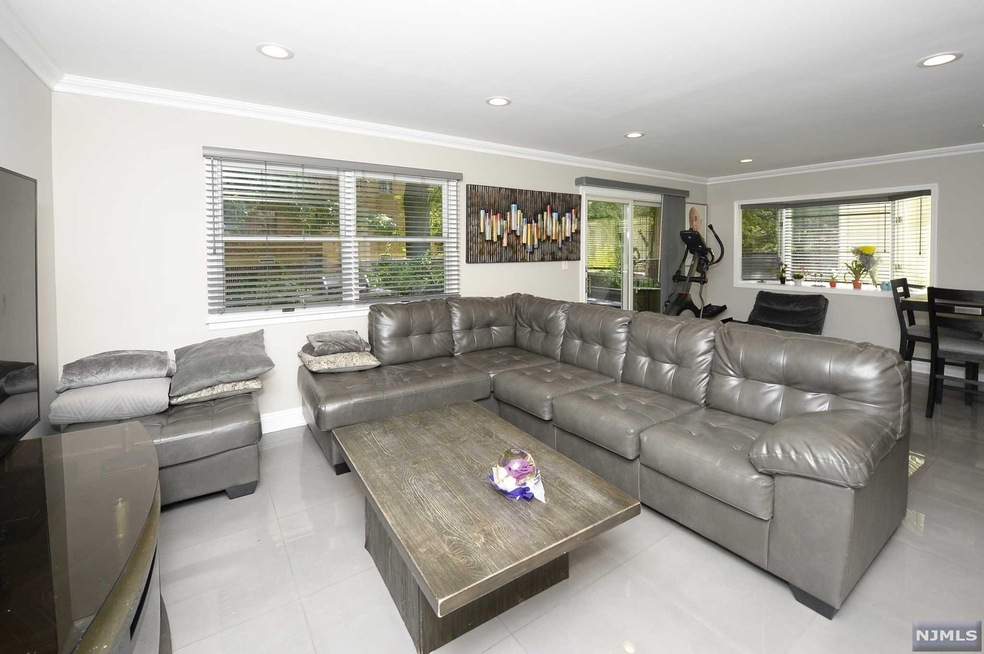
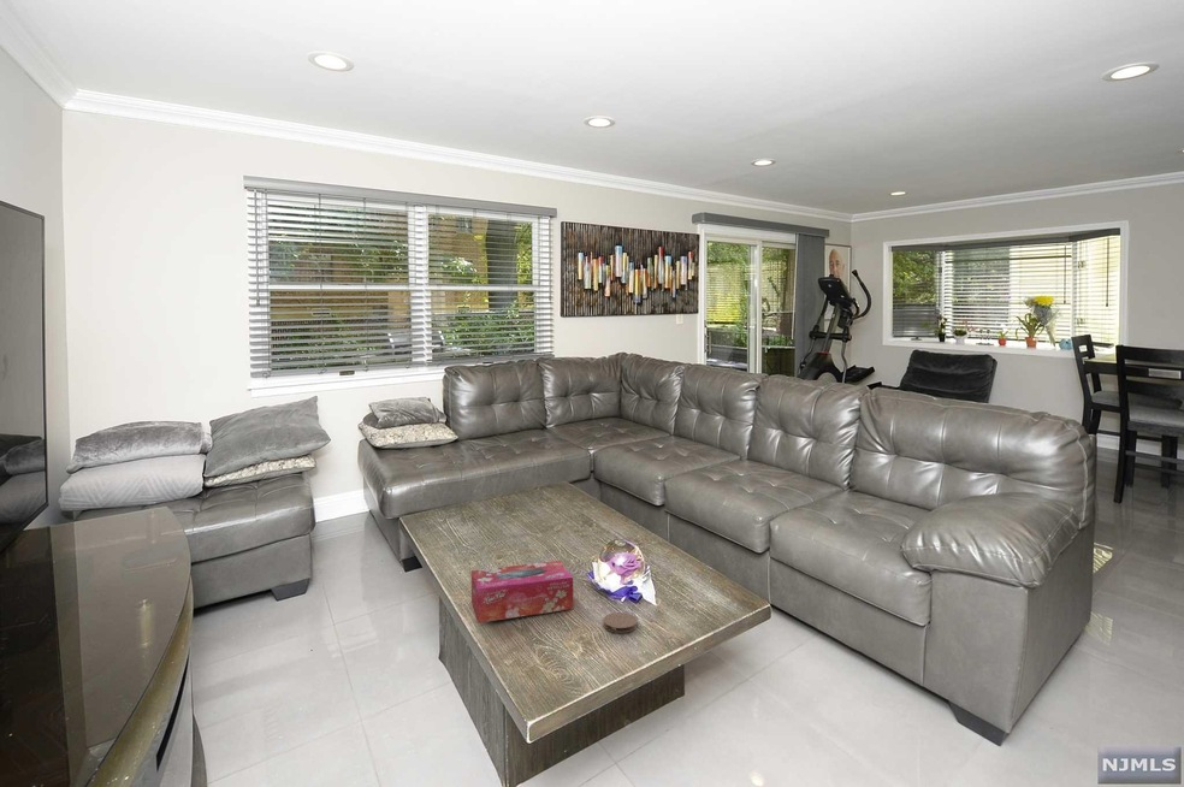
+ coaster (620, 622)
+ tissue box (521, 590)
